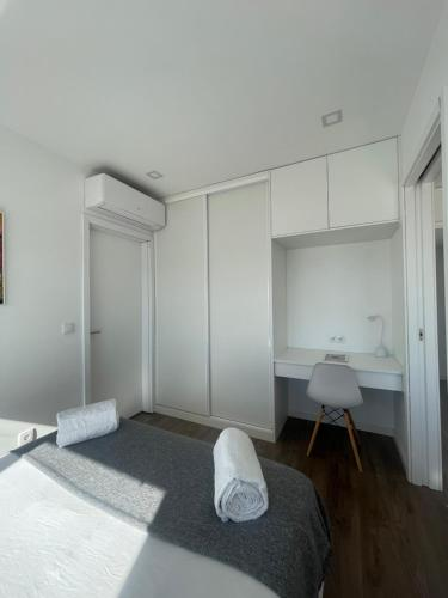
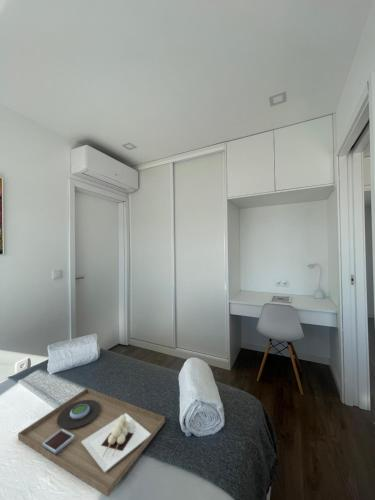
+ platter (94, 422)
